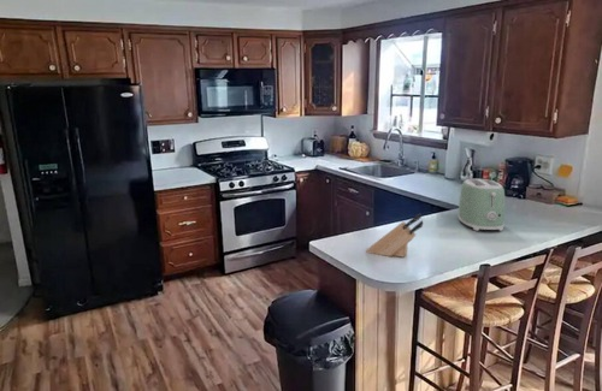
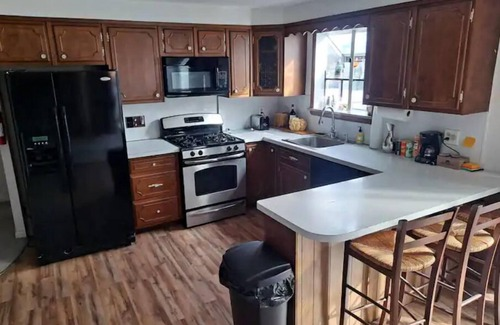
- toaster (480, 202)
- knife block (395, 232)
